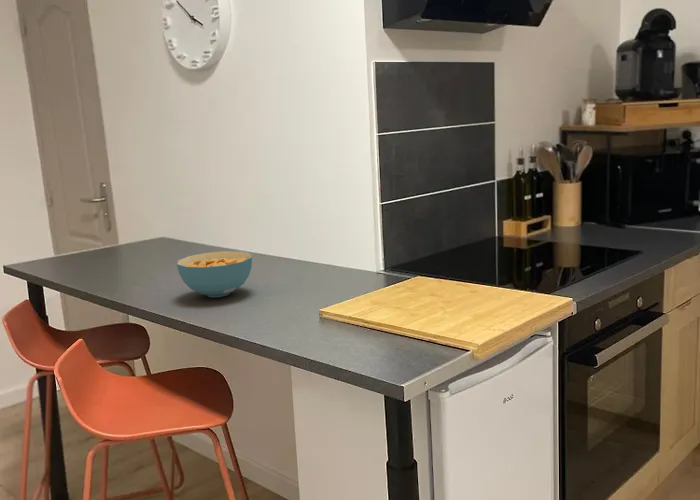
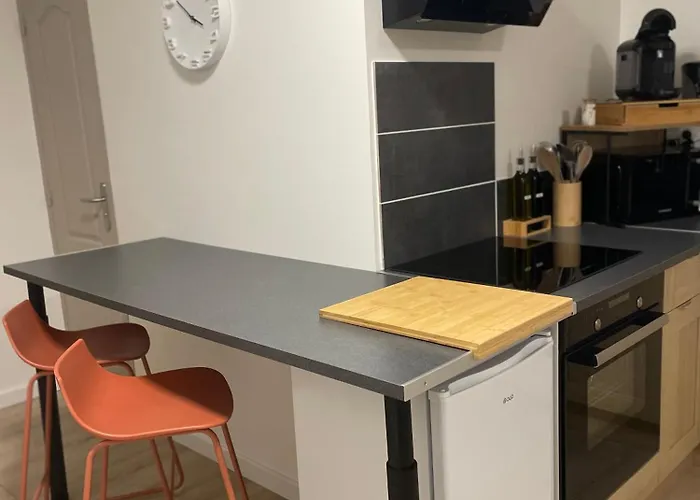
- cereal bowl (216, 276)
